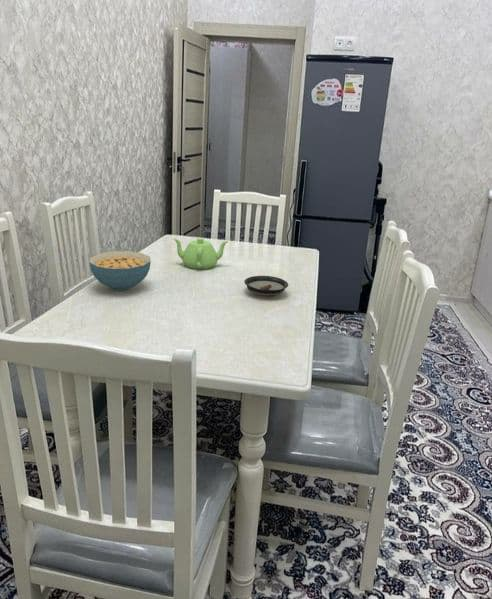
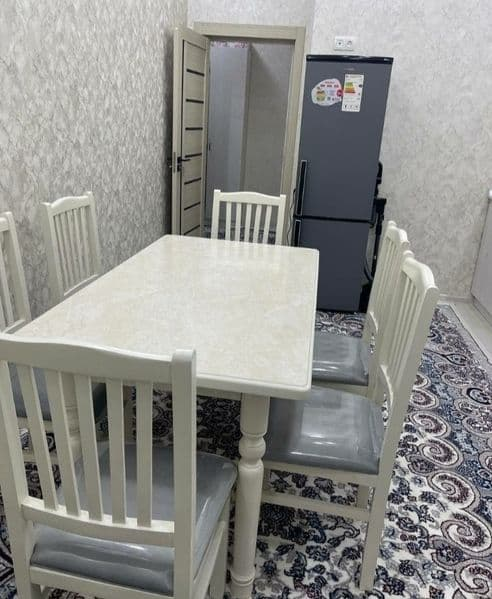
- saucer (265, 287)
- teapot (200, 251)
- cereal bowl (120, 273)
